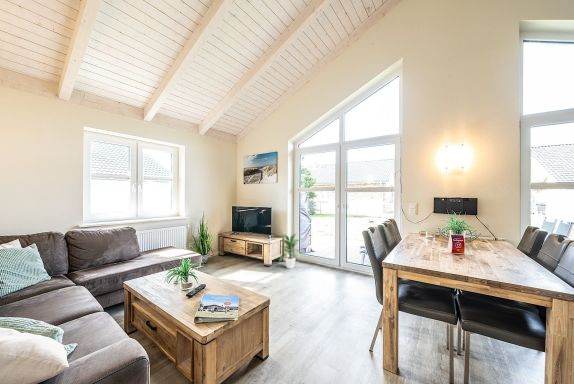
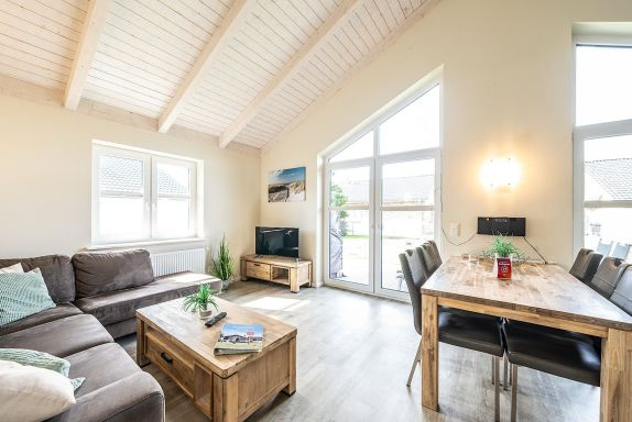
- indoor plant (289, 249)
